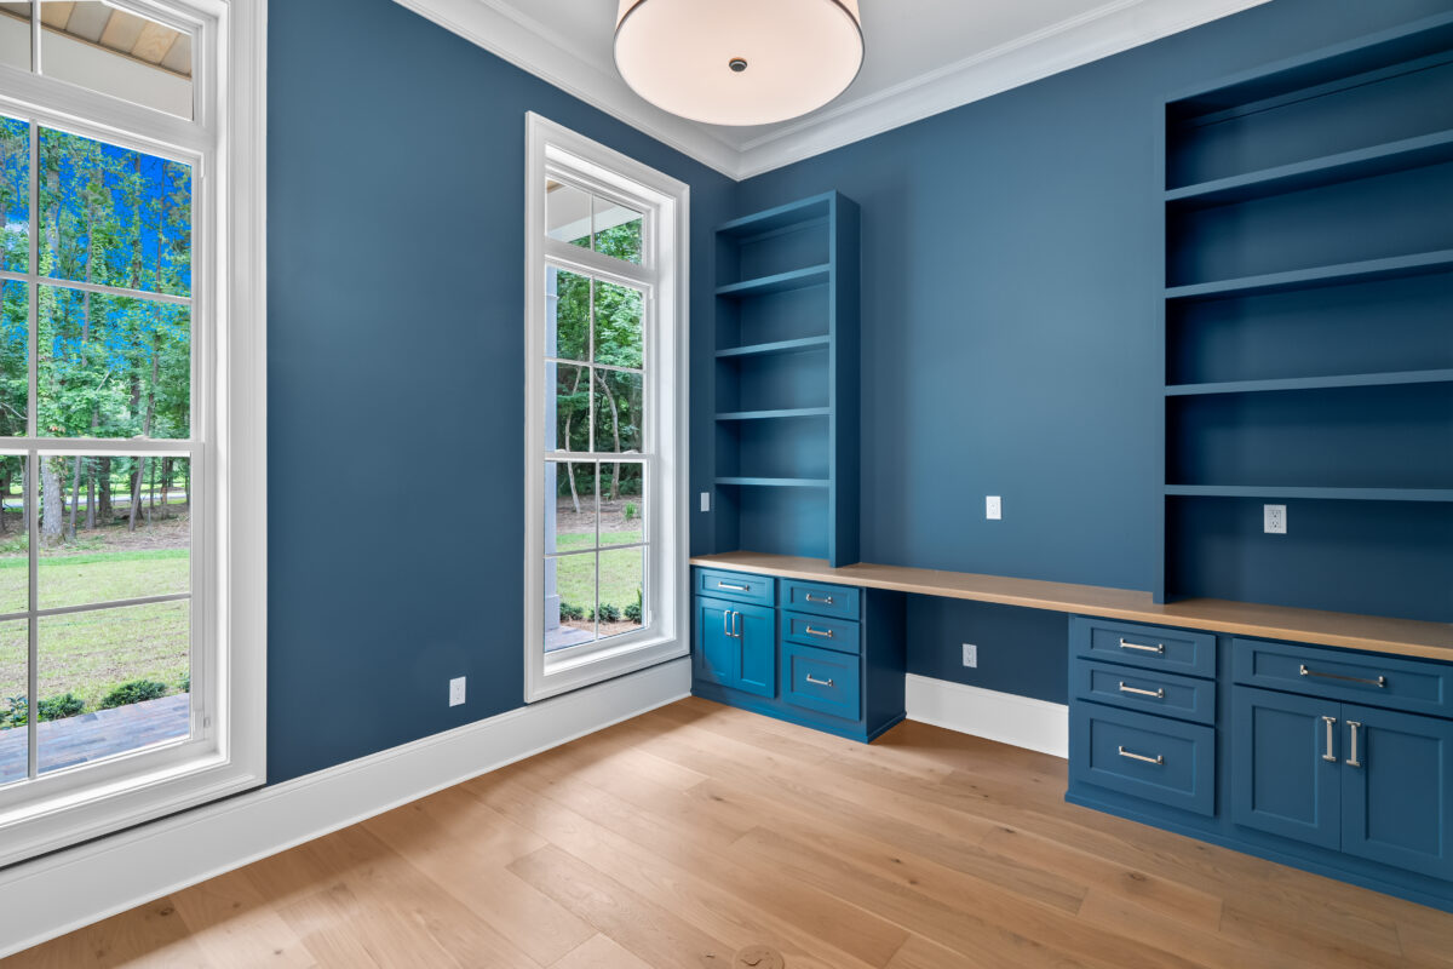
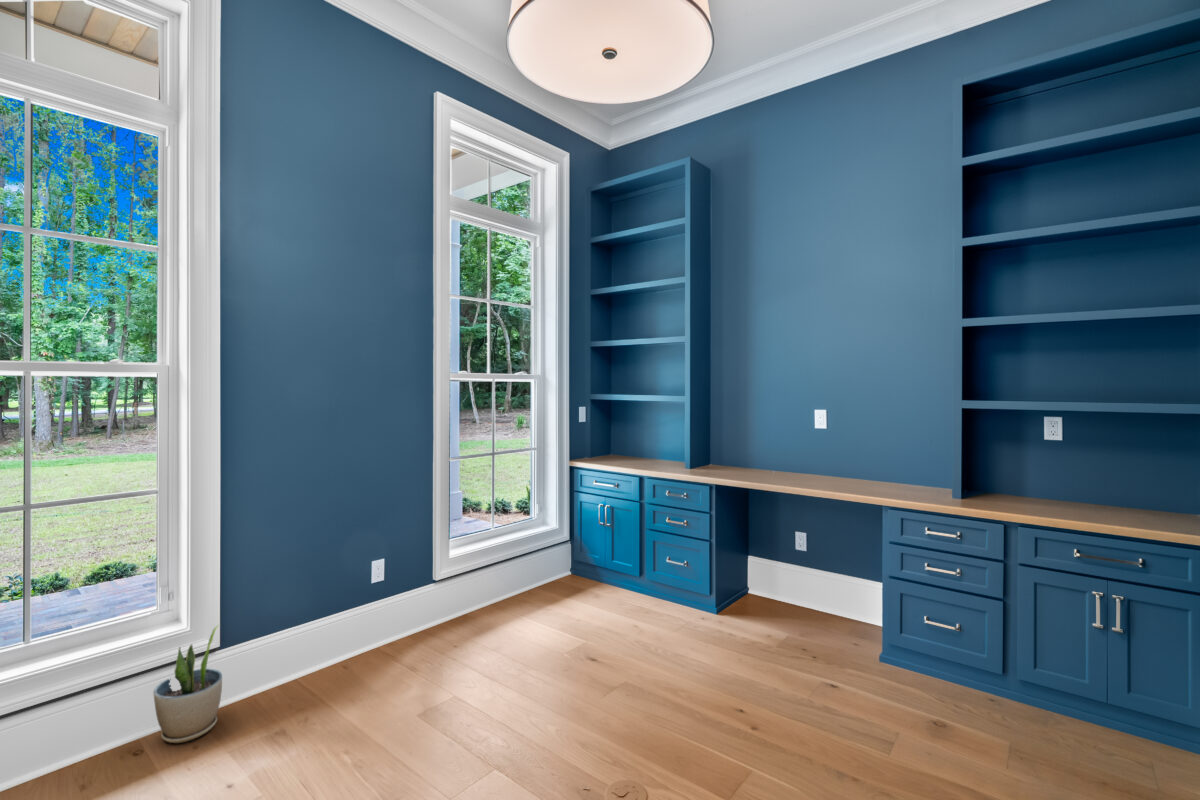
+ potted plant (188, 680)
